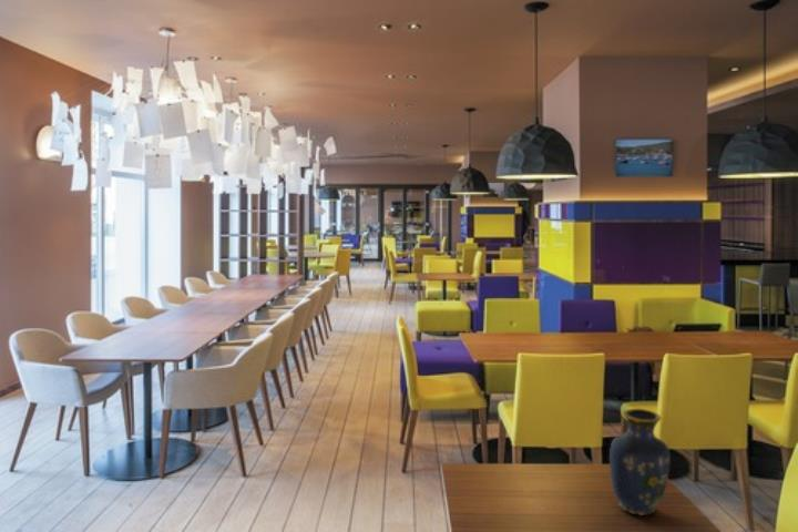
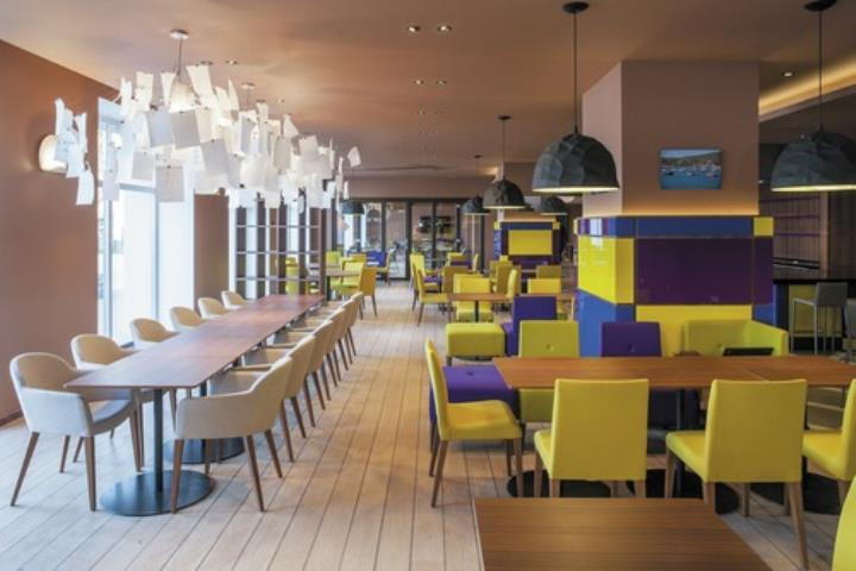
- vase (638, 461)
